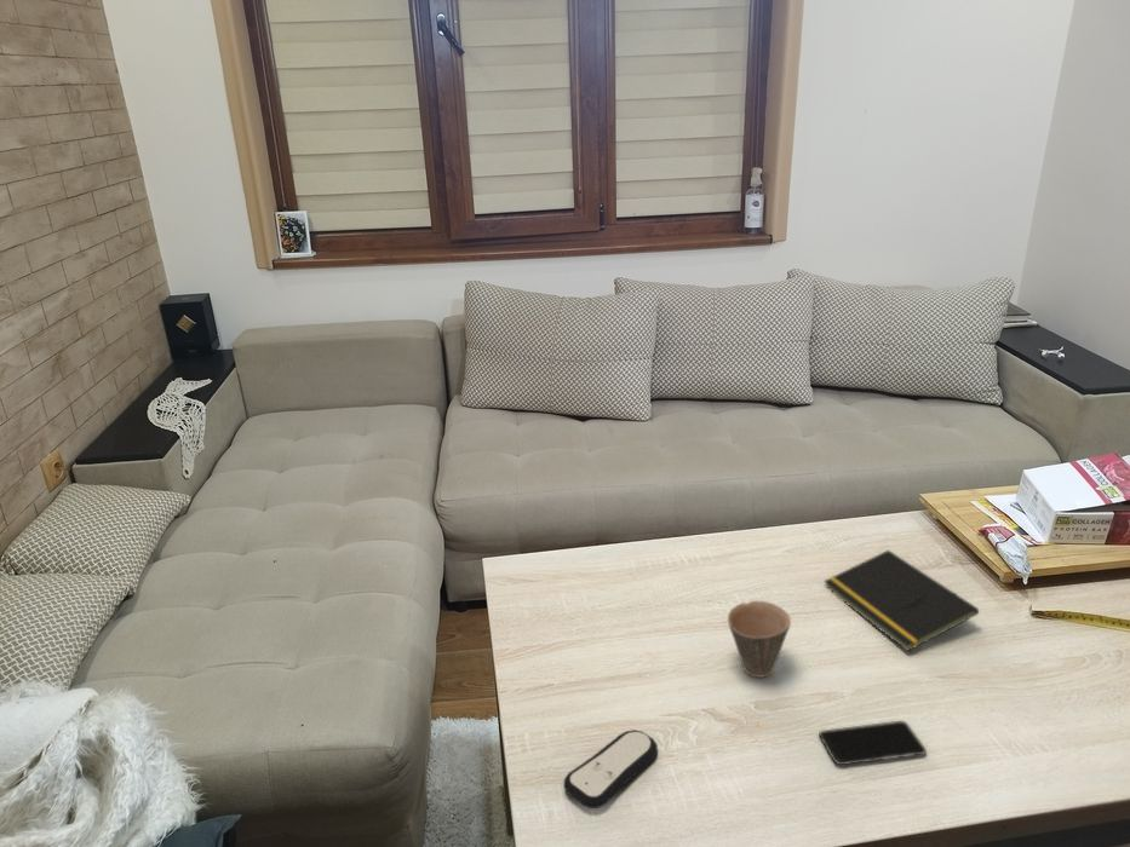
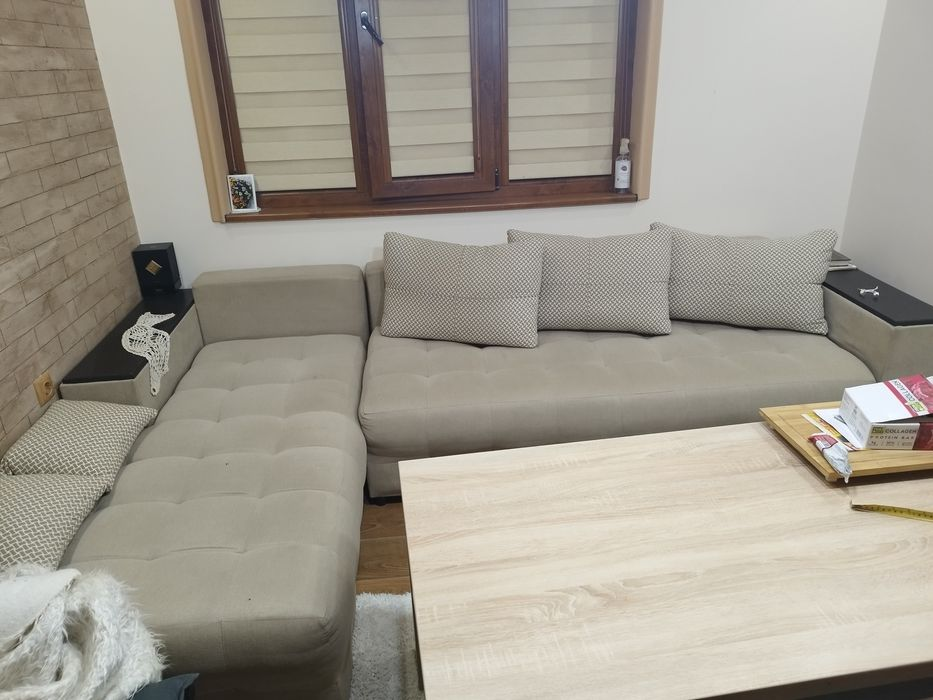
- smartphone (871, 742)
- remote control (613, 765)
- cup (757, 643)
- notepad (896, 597)
